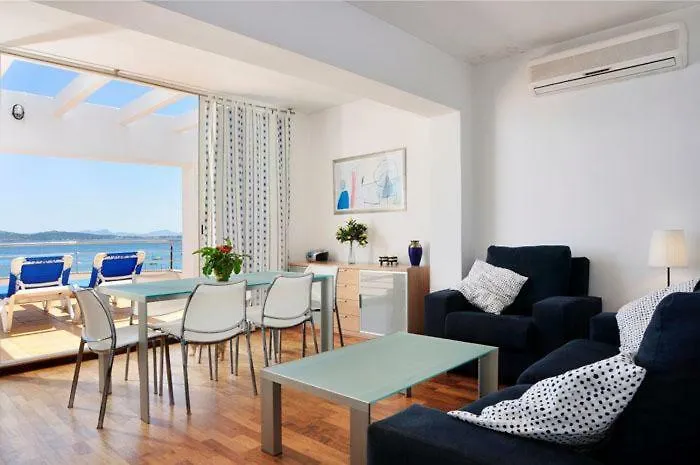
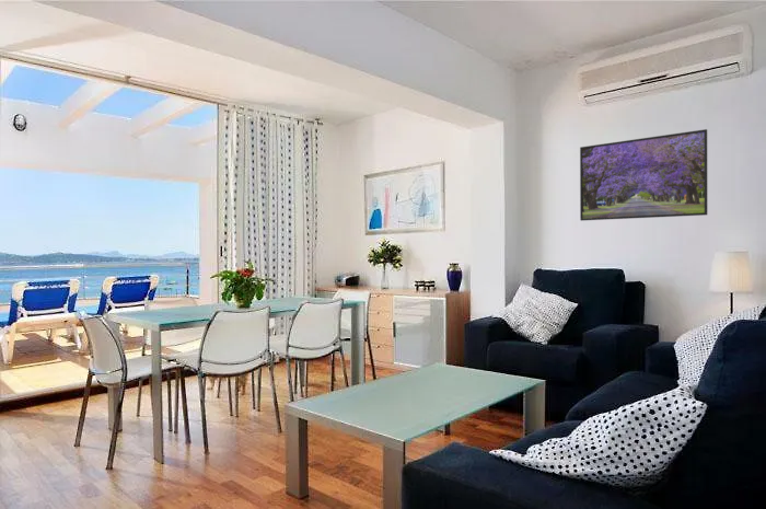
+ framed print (638, 178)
